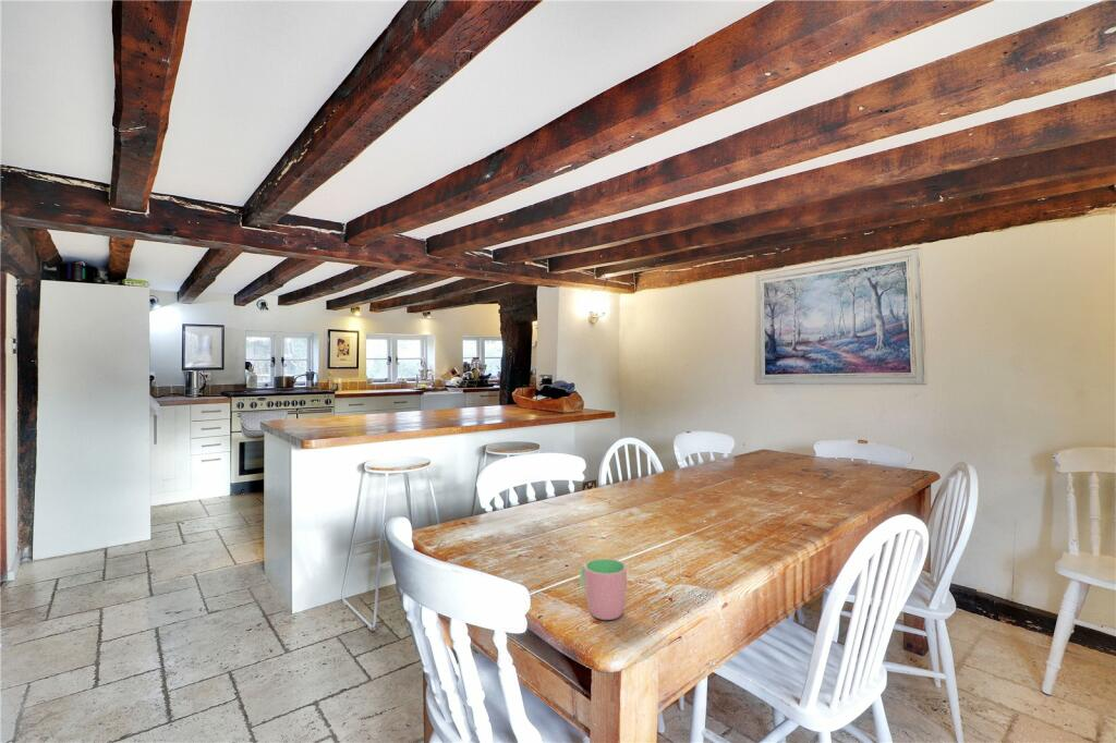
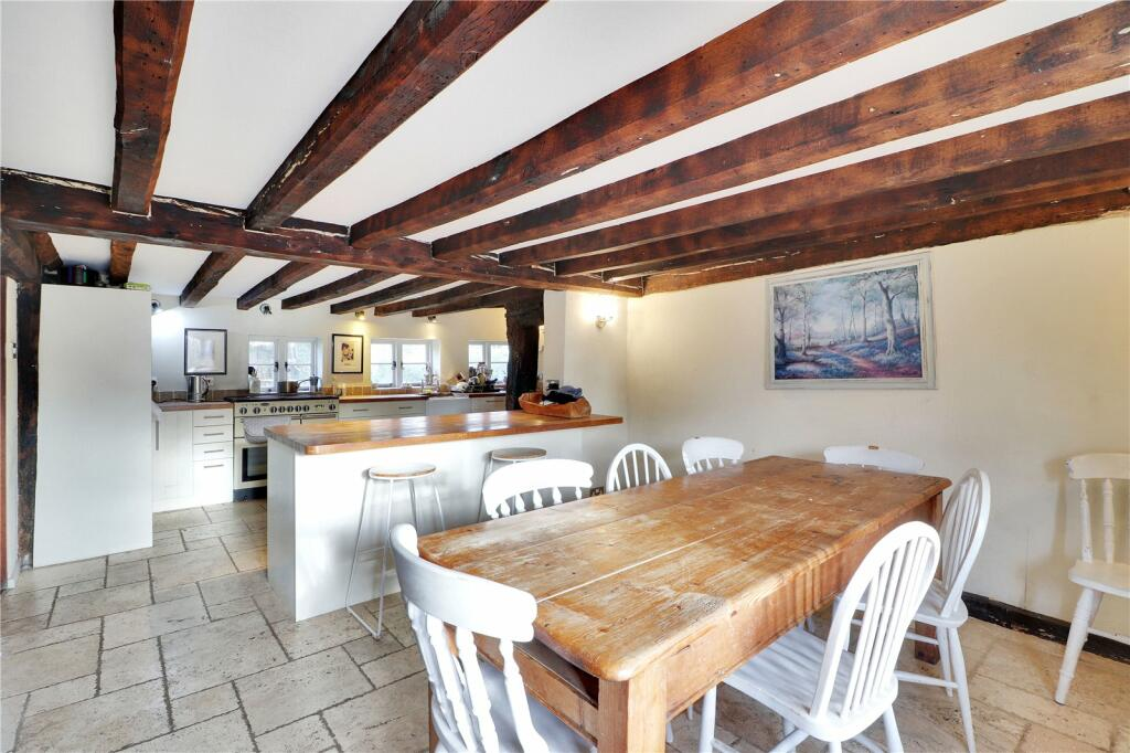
- cup (601, 586)
